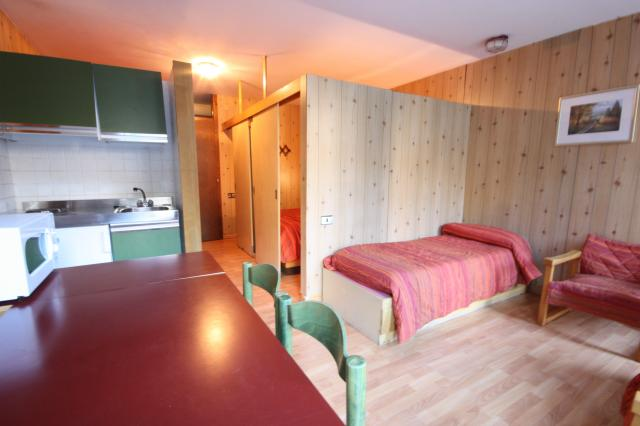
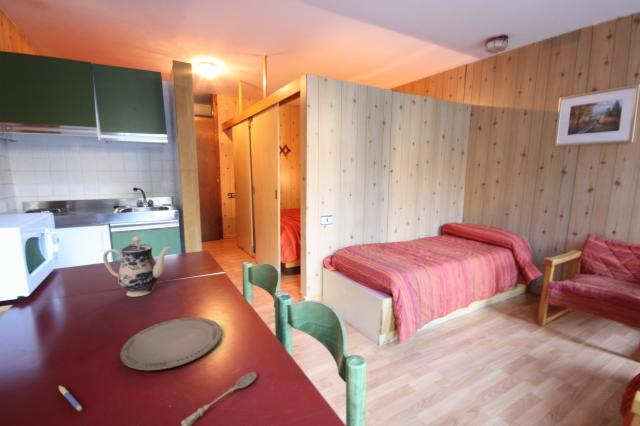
+ teapot (138, 264)
+ pen (69, 397)
+ soupspoon (222, 396)
+ plate (174, 341)
